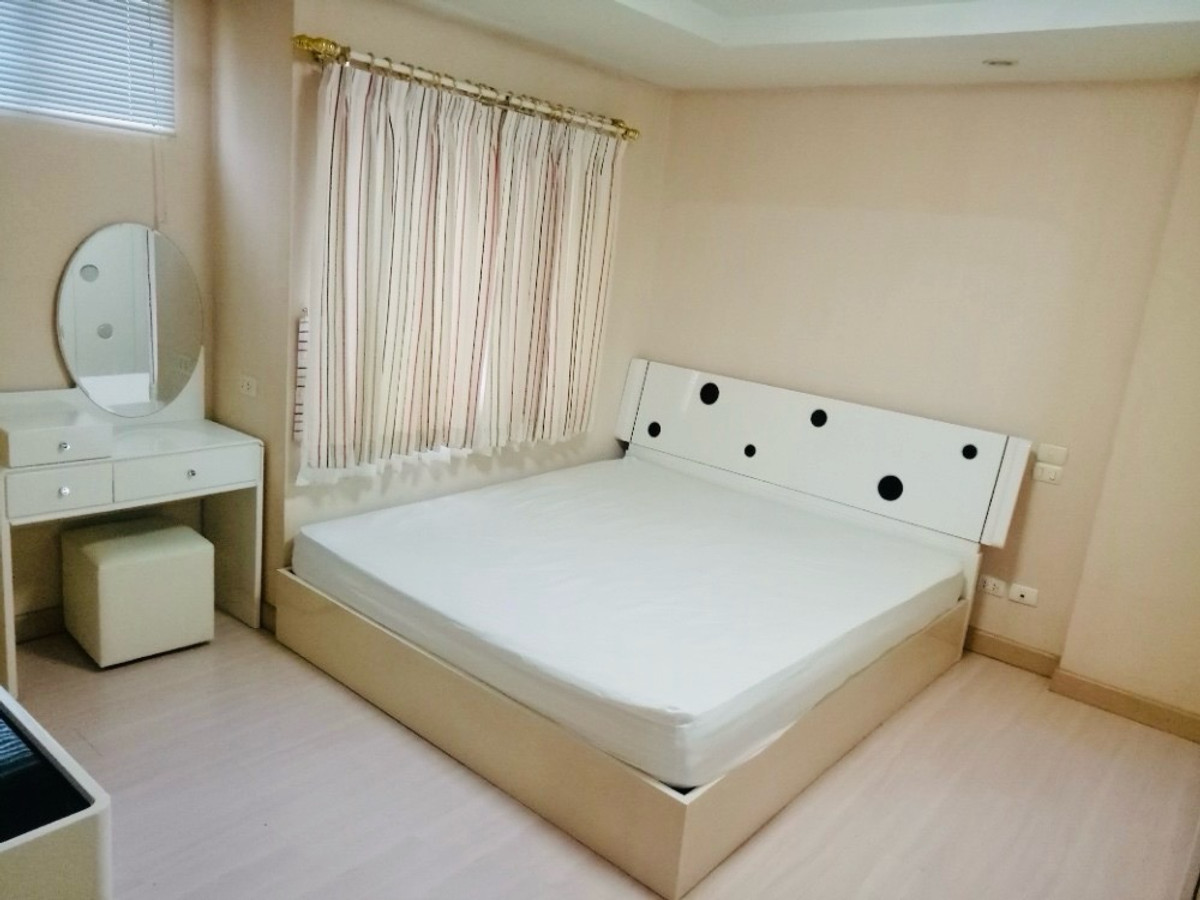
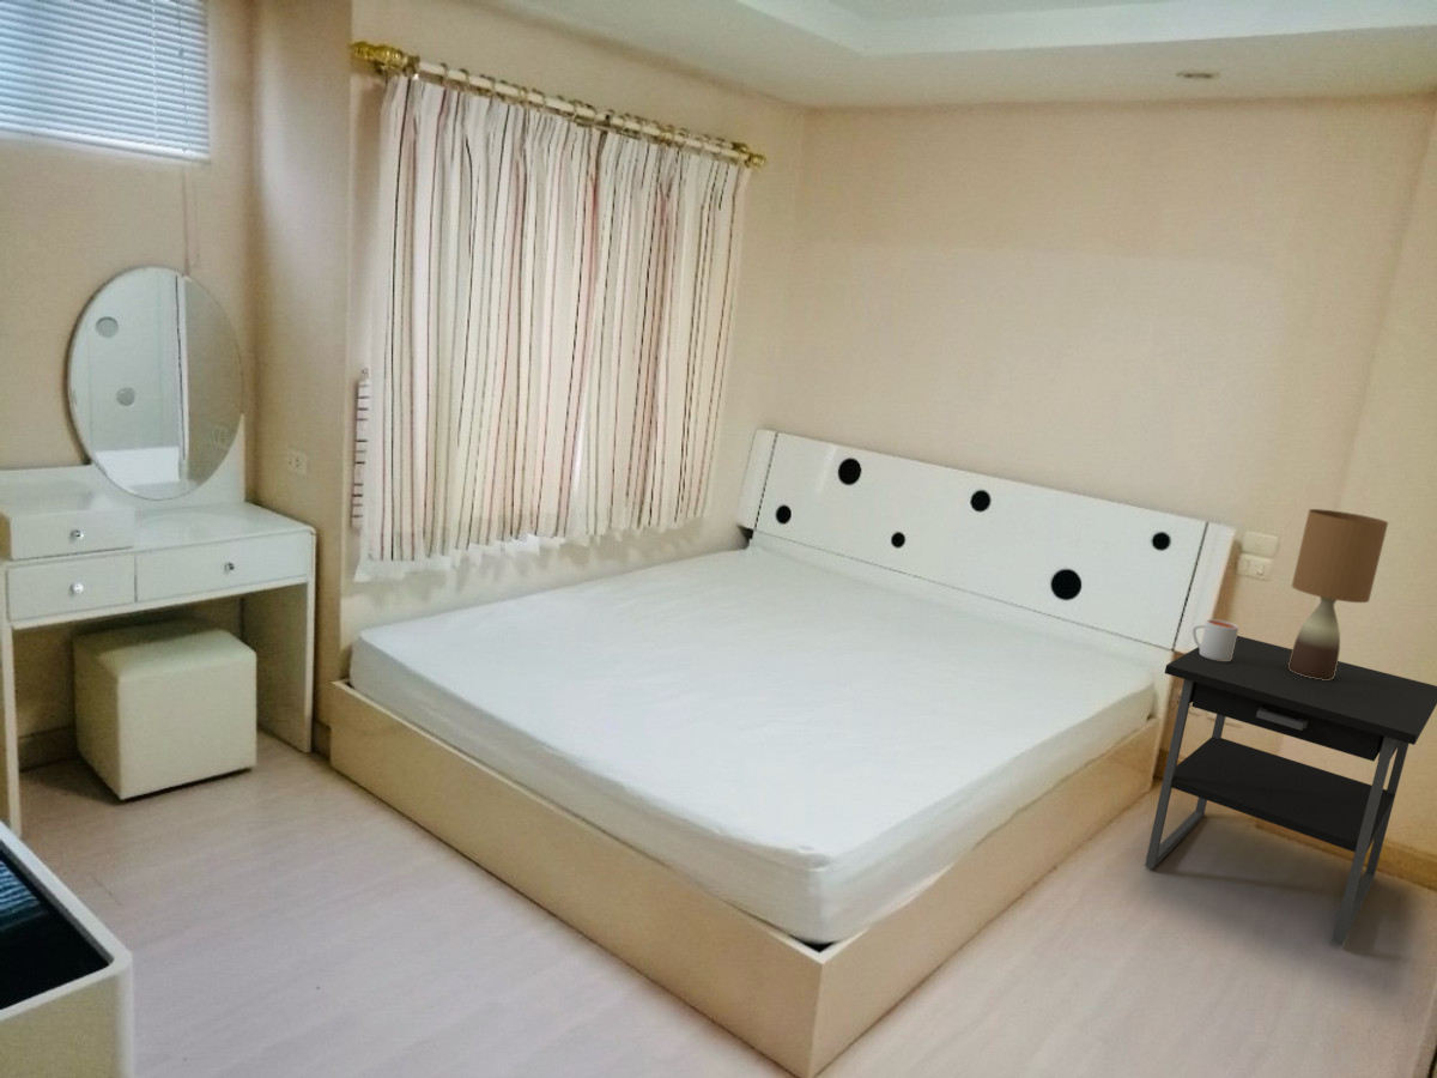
+ table lamp (1328, 595)
+ mug (1213, 637)
+ nightstand (1283, 776)
